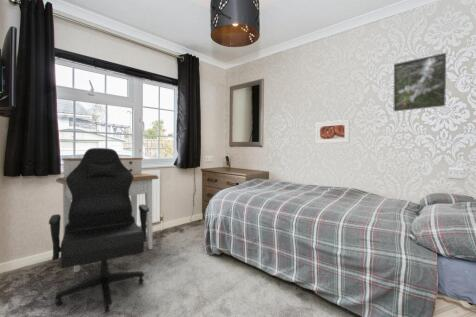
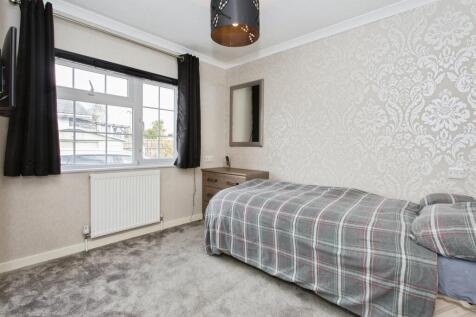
- desk (131, 203)
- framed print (332, 132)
- office chair (102, 220)
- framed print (418, 83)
